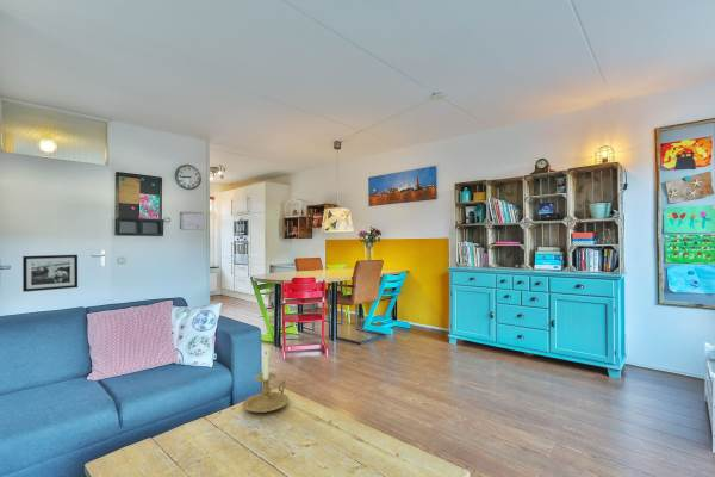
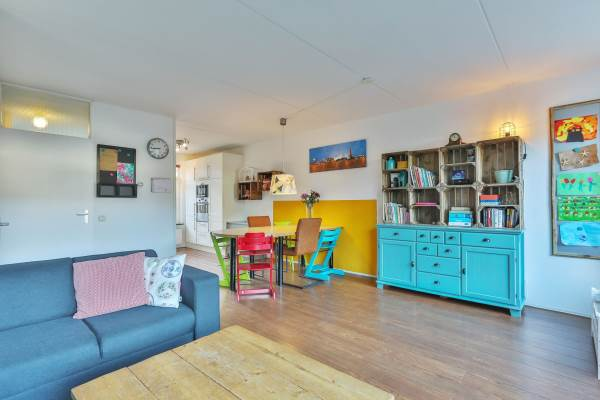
- picture frame (51, 272)
- candle holder (266, 379)
